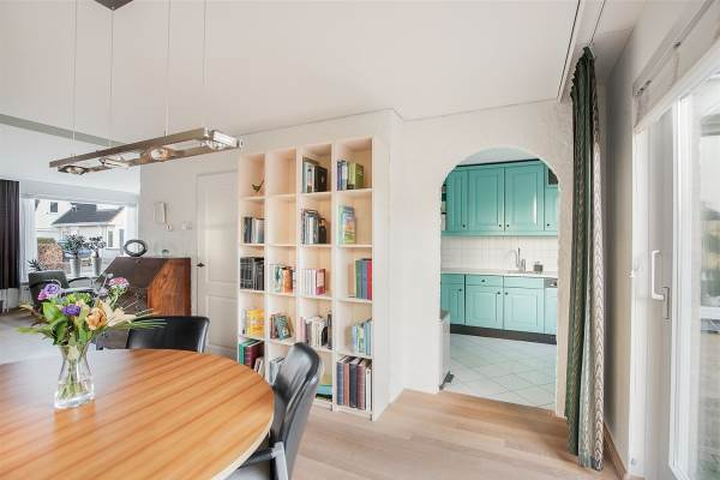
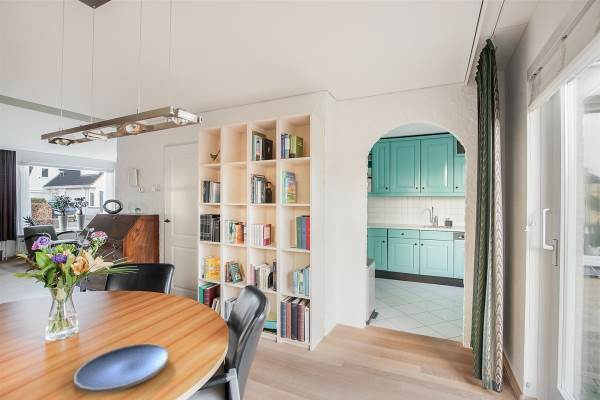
+ plate (124, 366)
